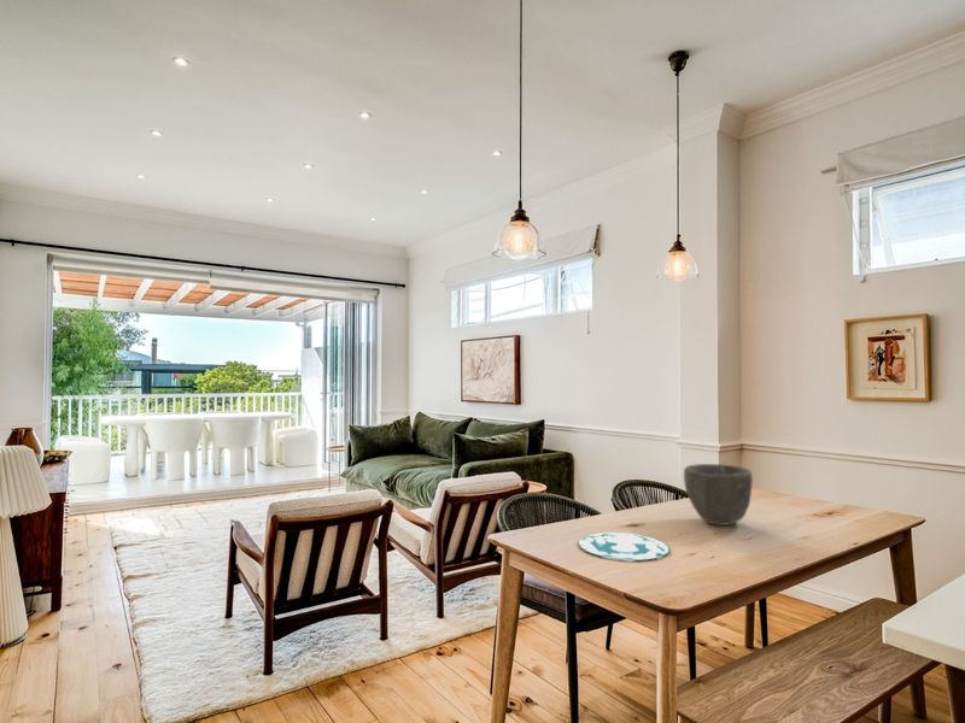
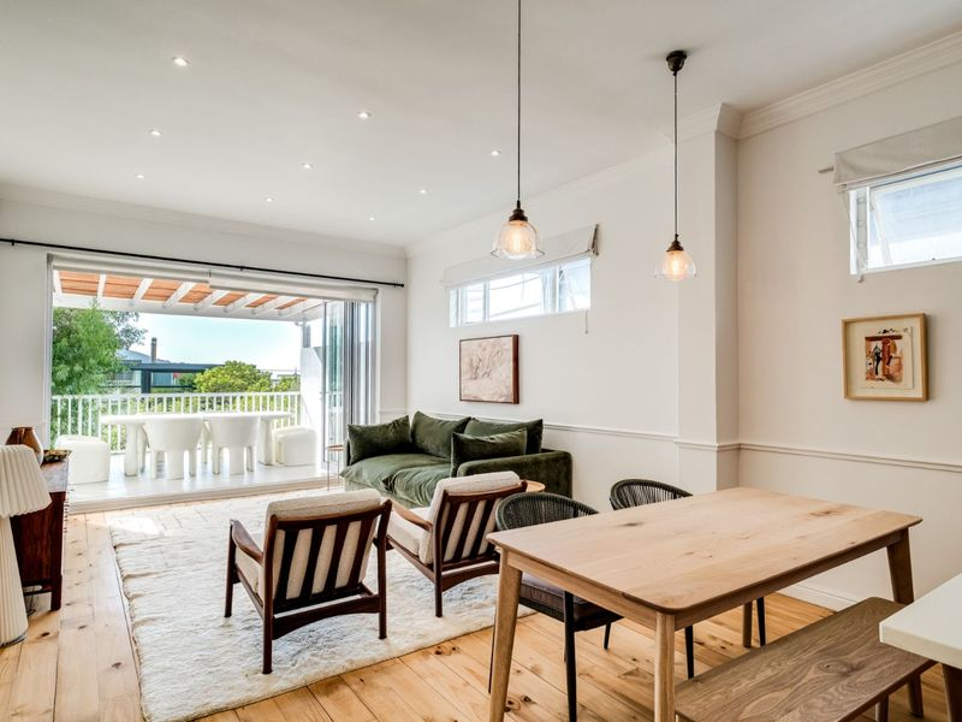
- plate (622, 541)
- bowl (718, 495)
